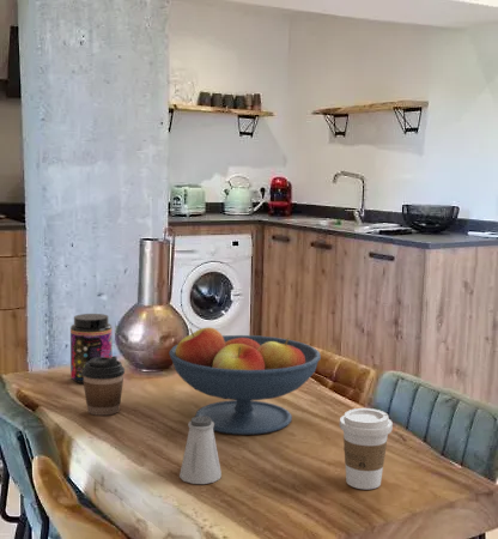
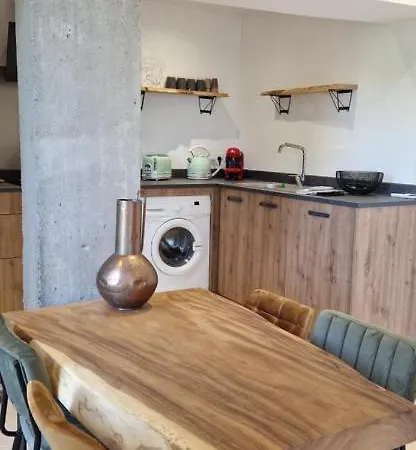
- fruit bowl (244, 373)
- saltshaker (200, 447)
- coffee cup (364, 448)
- coffee cup (103, 383)
- jar (91, 347)
